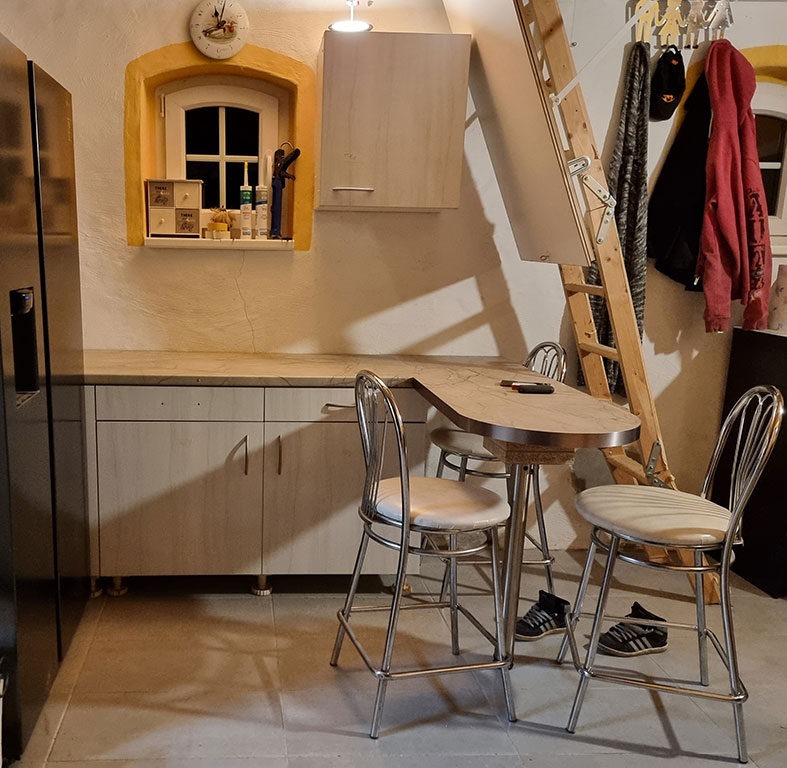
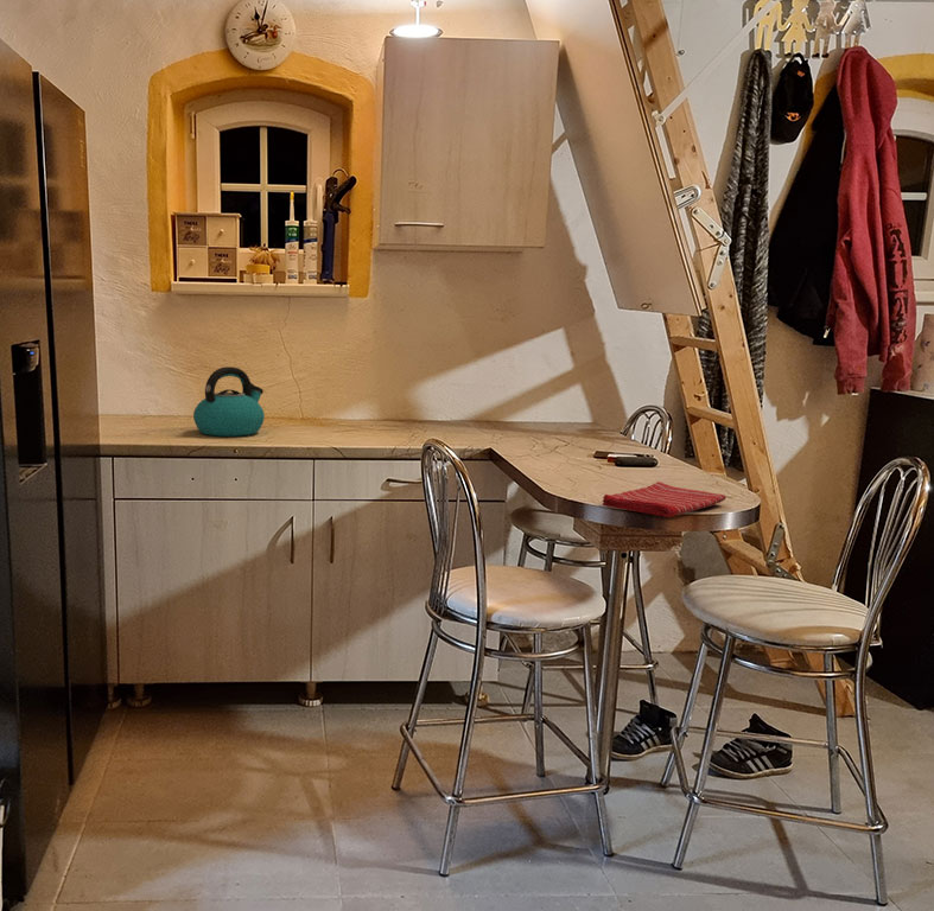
+ dish towel (663, 498)
+ kettle (233, 399)
